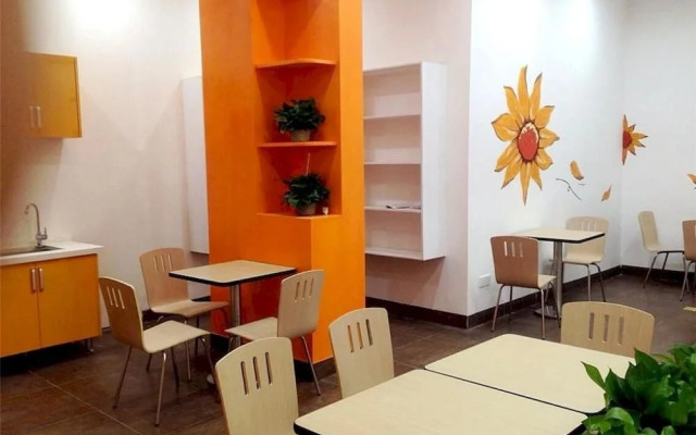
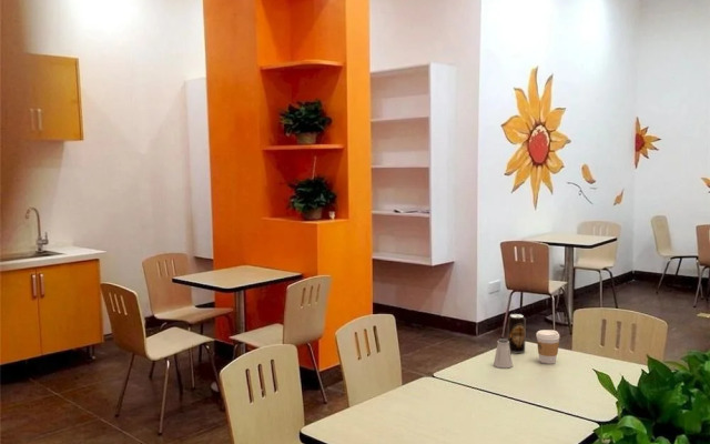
+ beverage can (516, 333)
+ saltshaker (503, 352)
+ coffee cup (547, 345)
